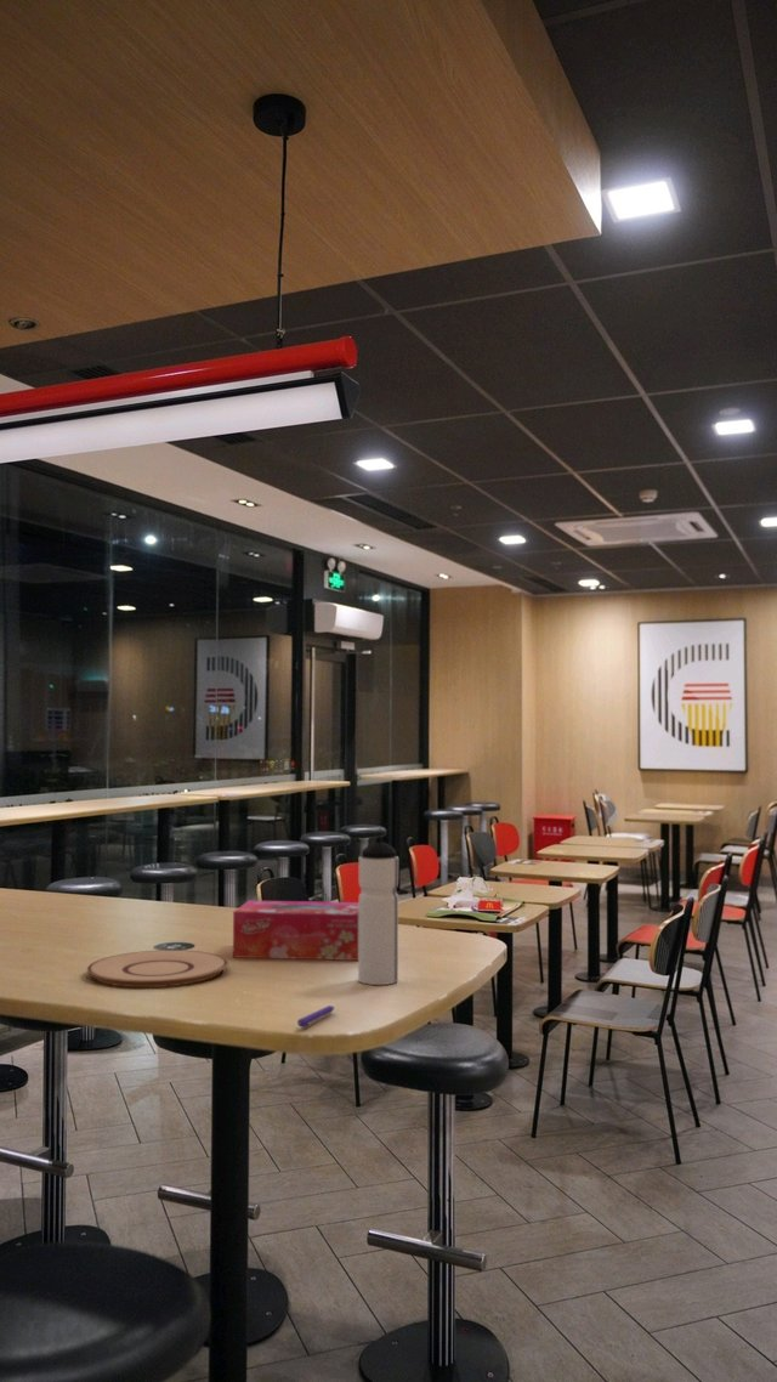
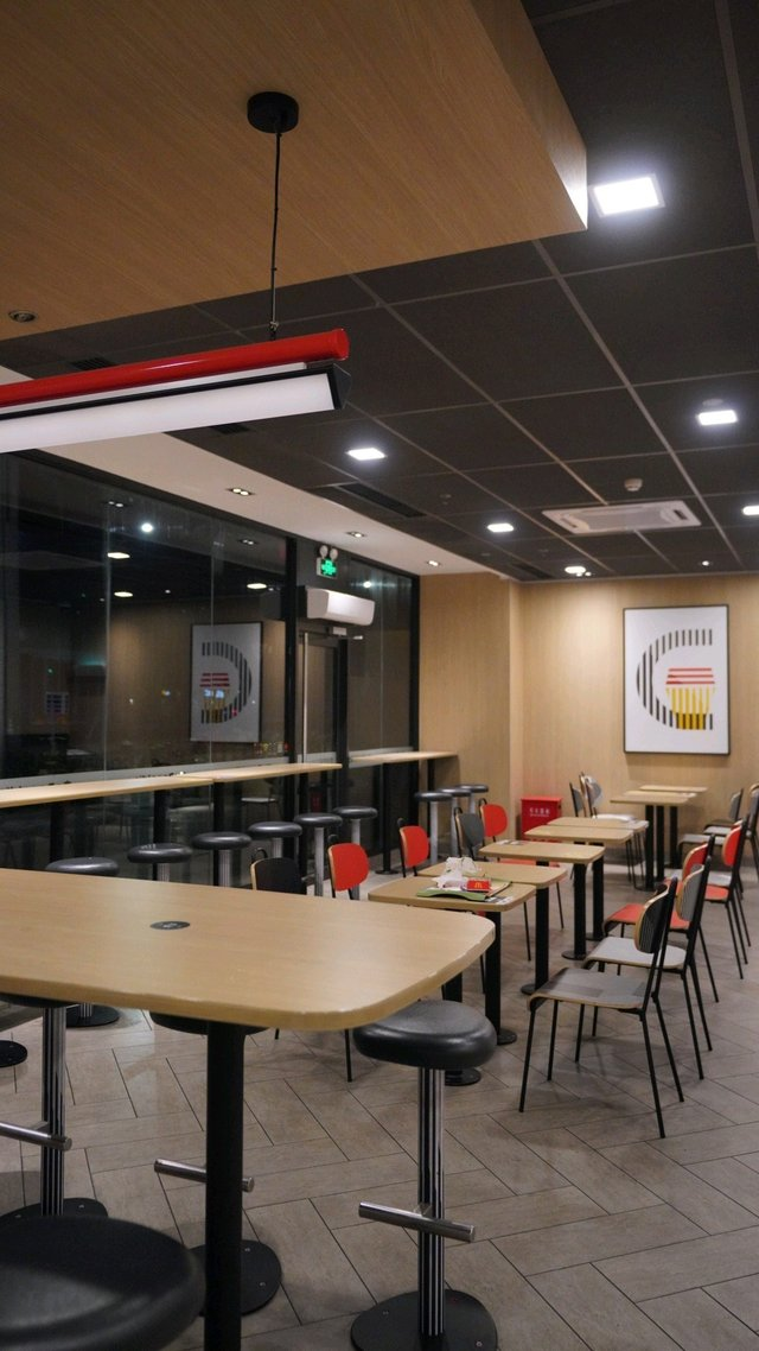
- pen (317, 1014)
- plate (158, 968)
- water bottle (378, 908)
- tissue box (304, 929)
